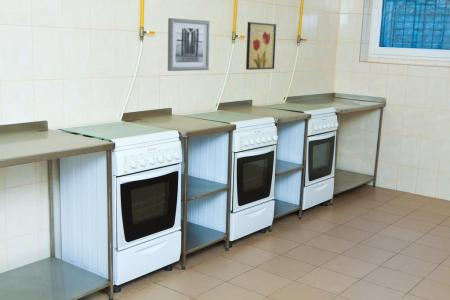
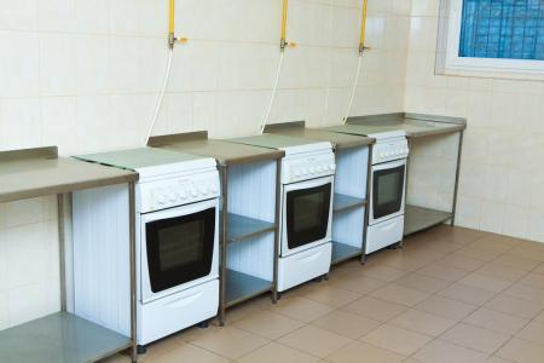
- wall art (189, 45)
- wall art (260, 46)
